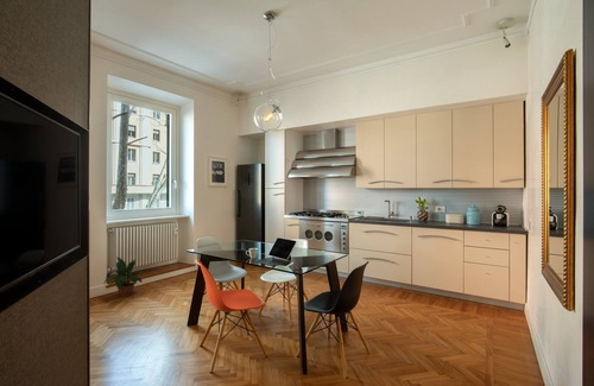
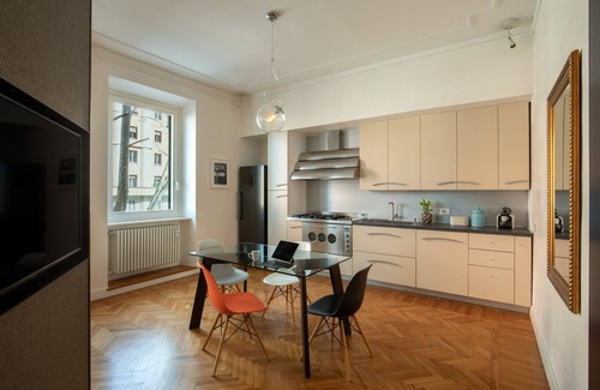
- potted plant (125, 274)
